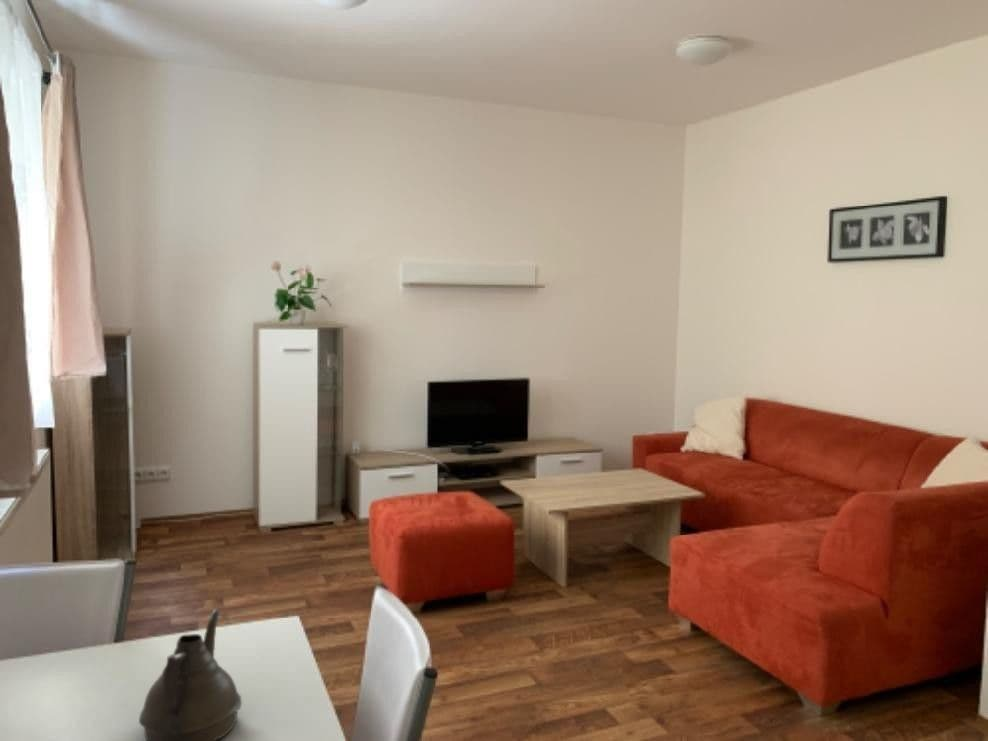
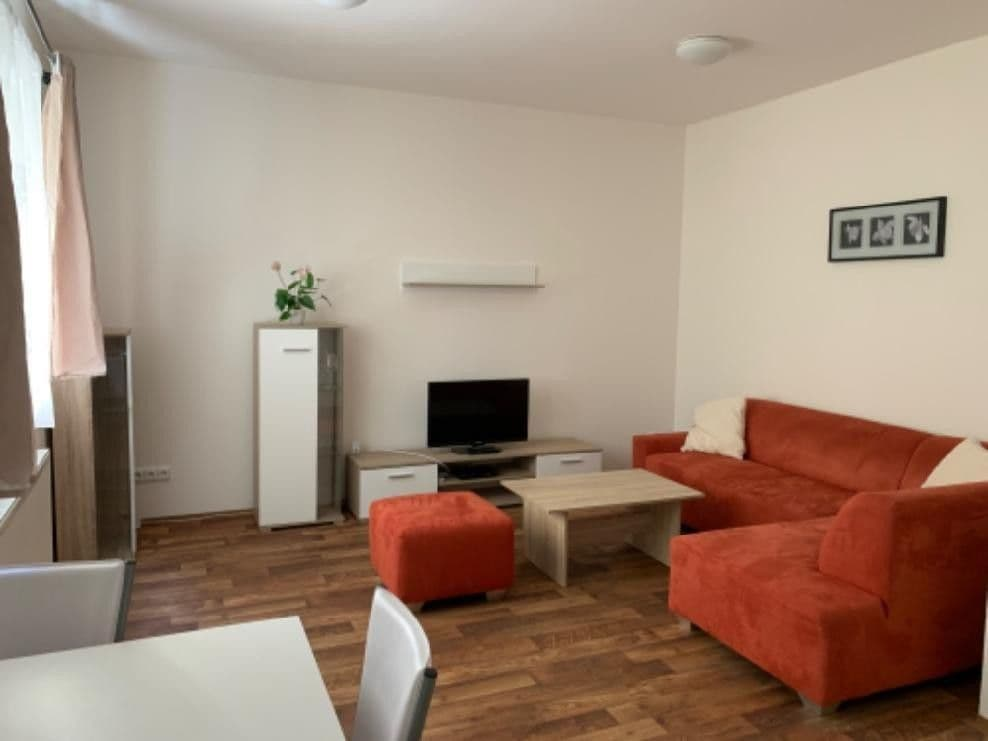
- teapot (198, 673)
